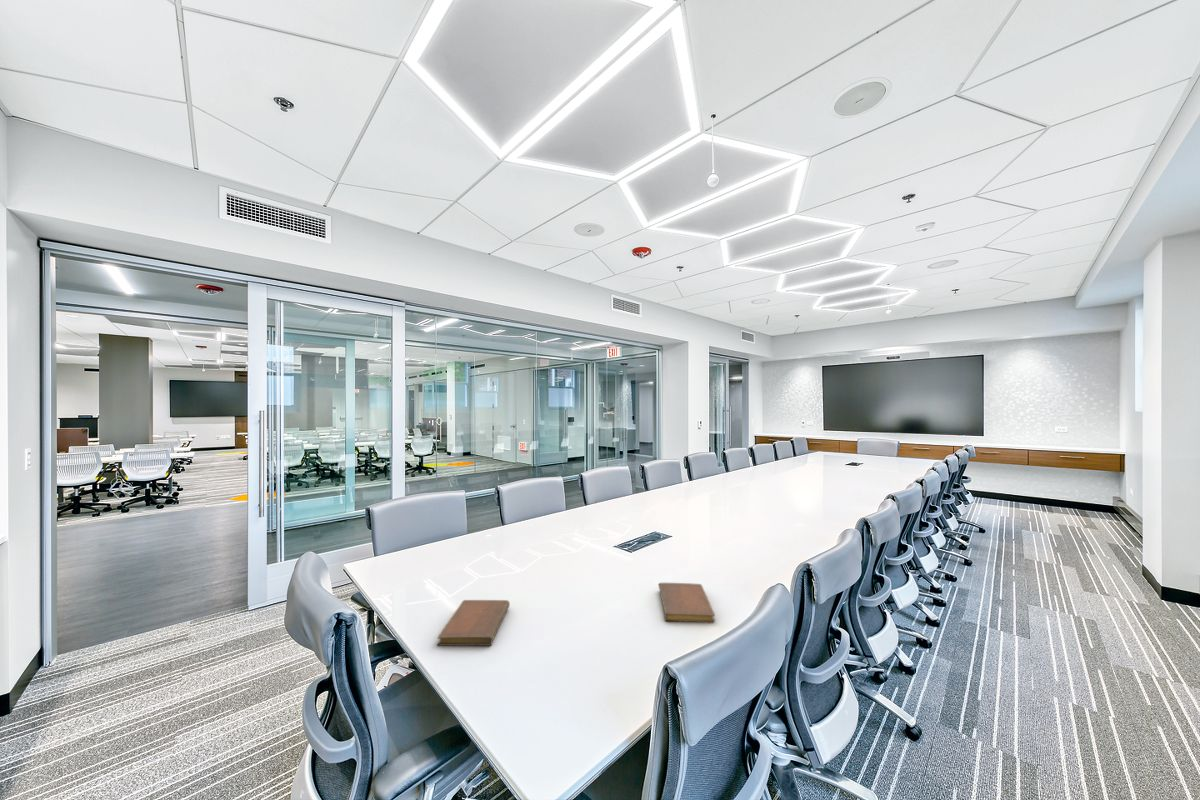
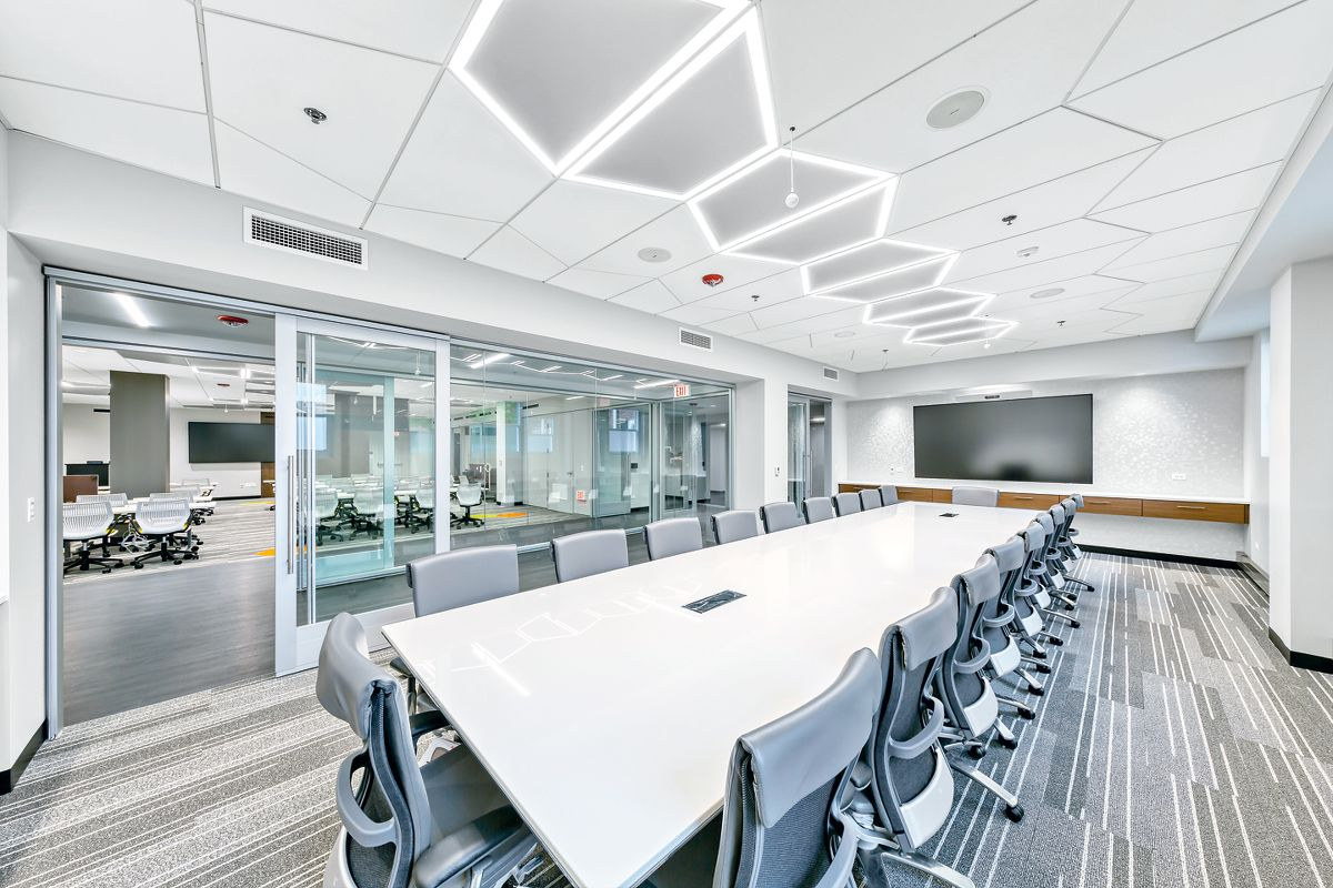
- notebook (476, 620)
- notebook (684, 600)
